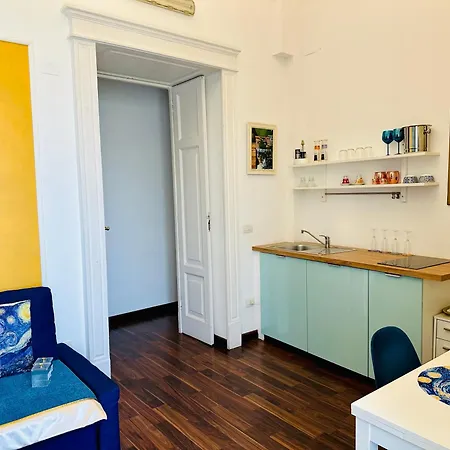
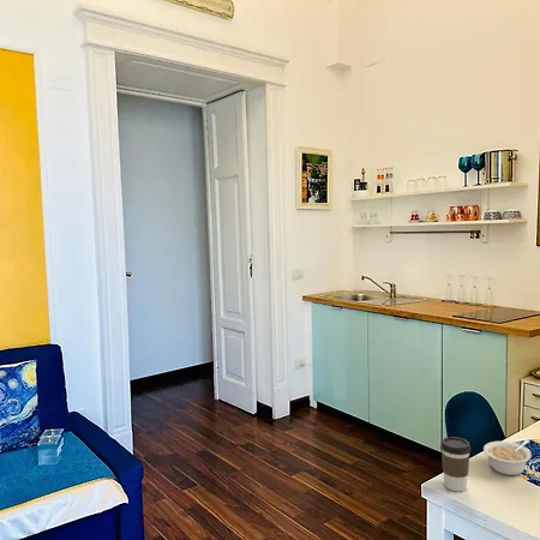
+ legume (506, 456)
+ coffee cup (455, 463)
